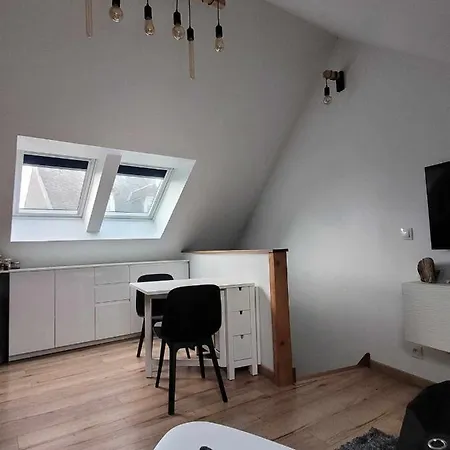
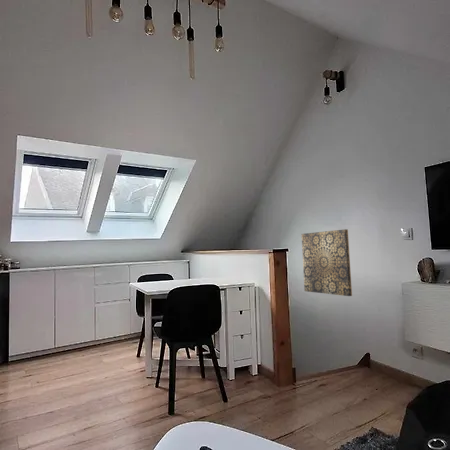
+ wall art (324, 262)
